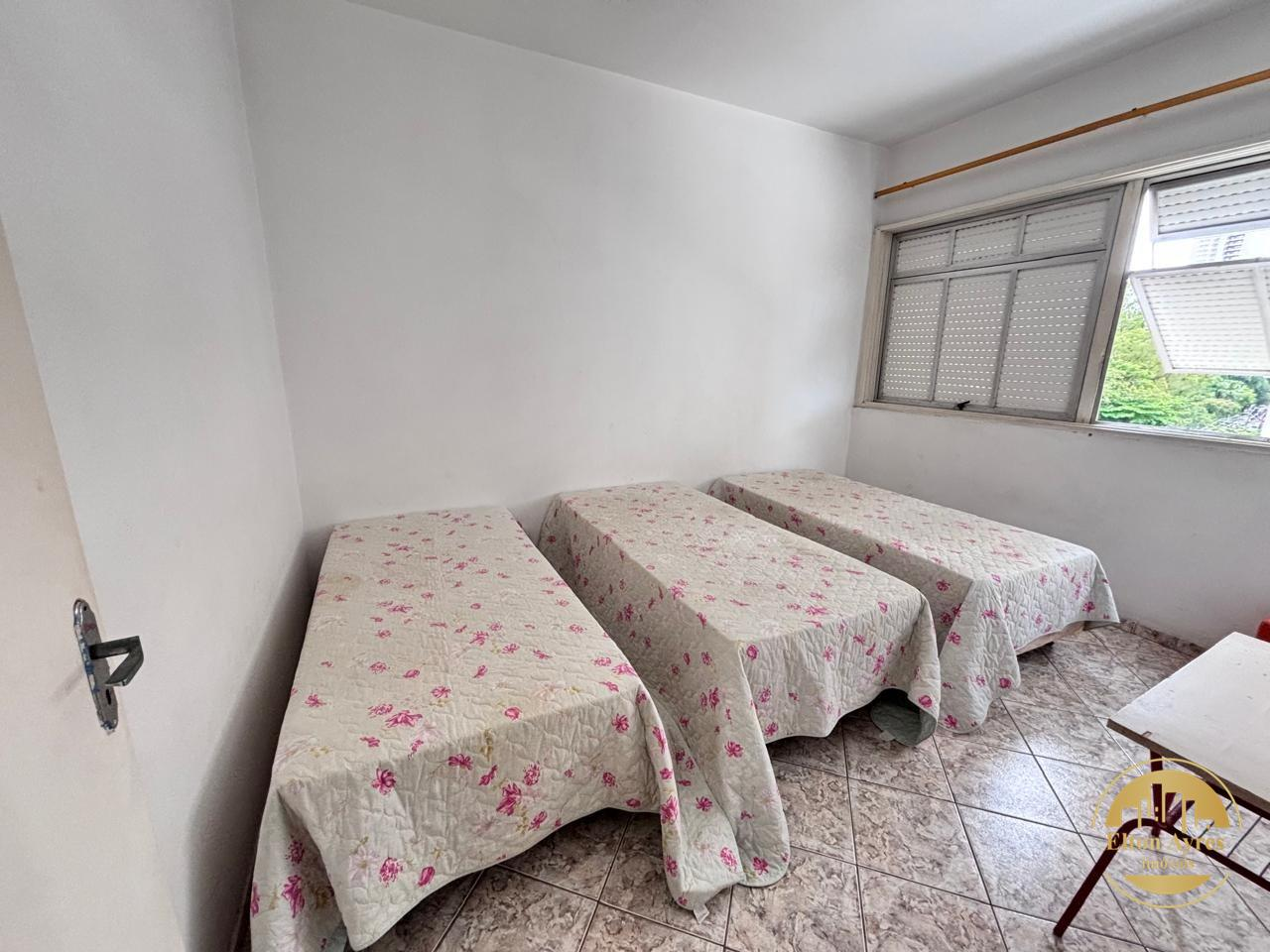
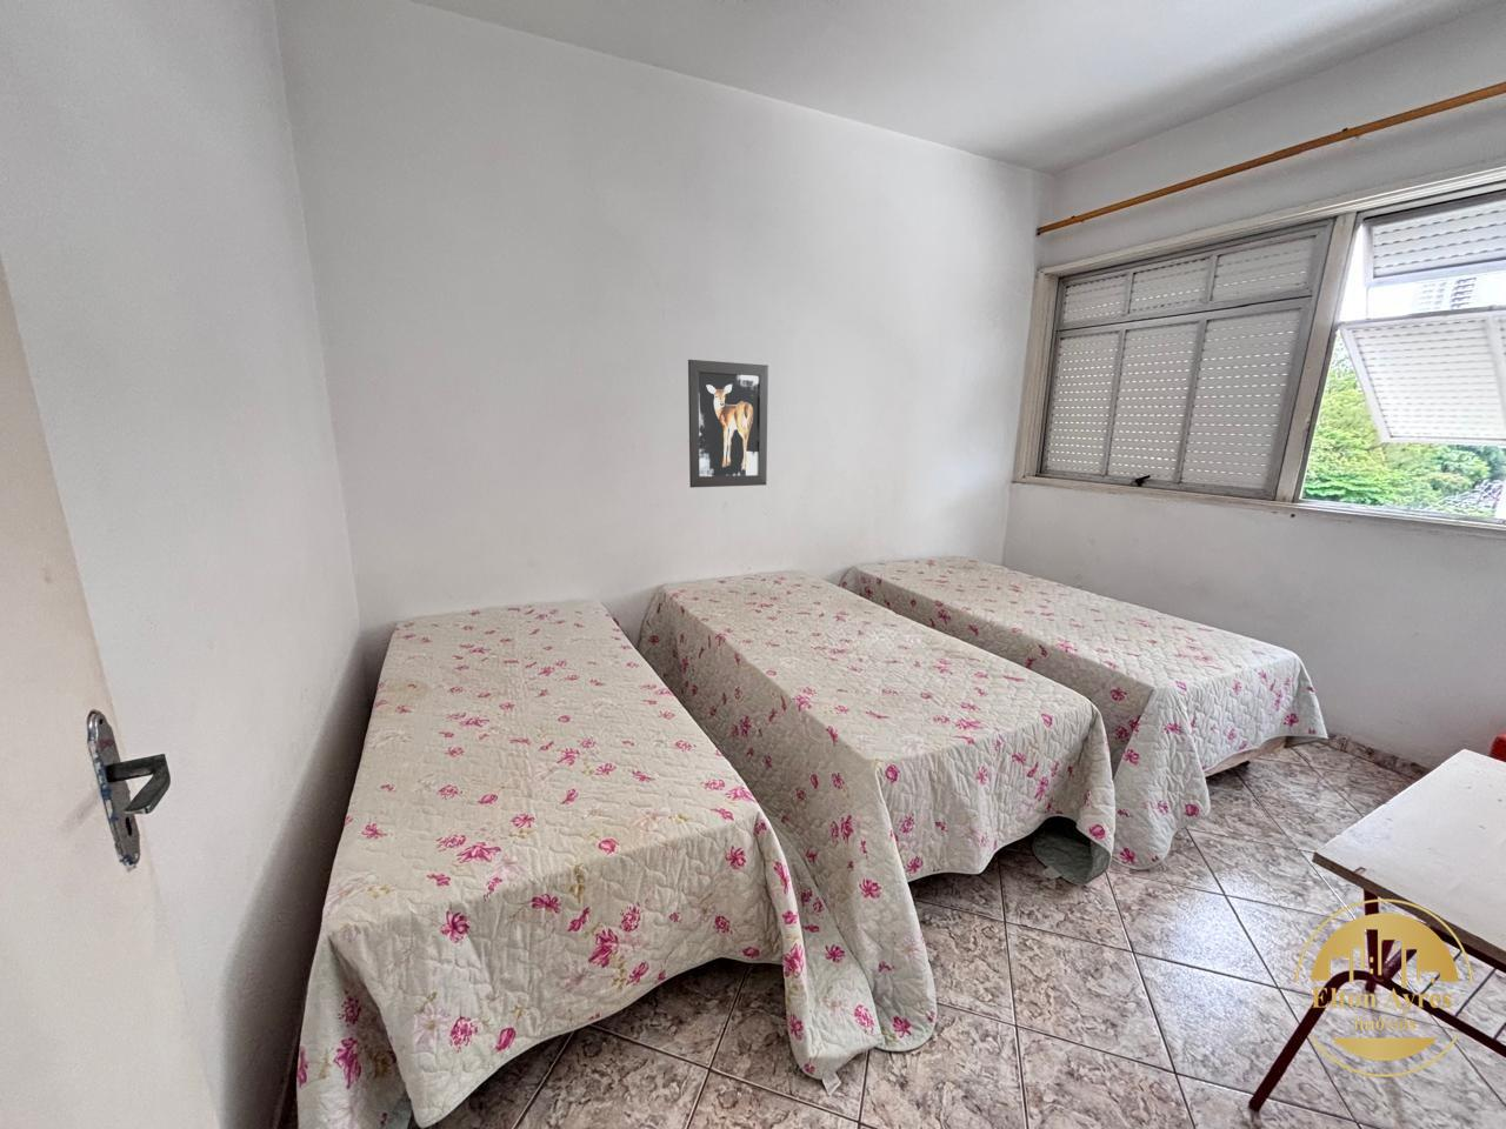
+ wall art (729, 426)
